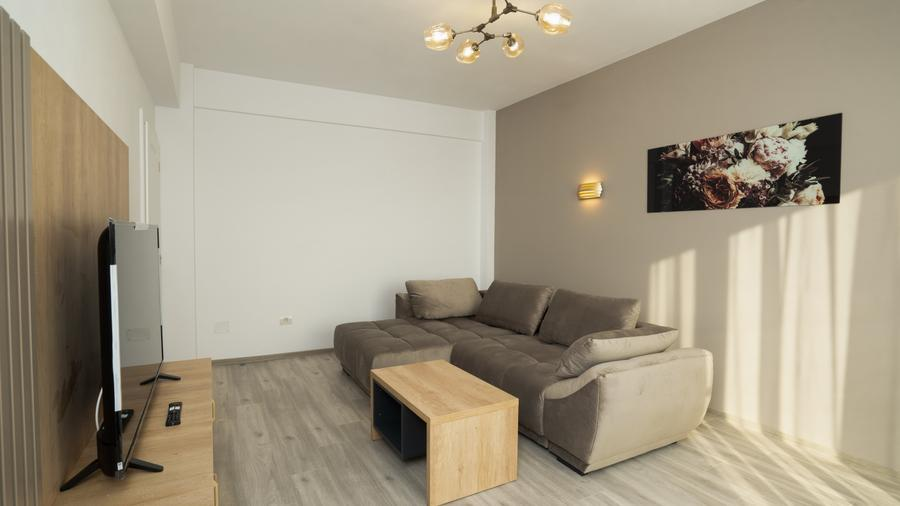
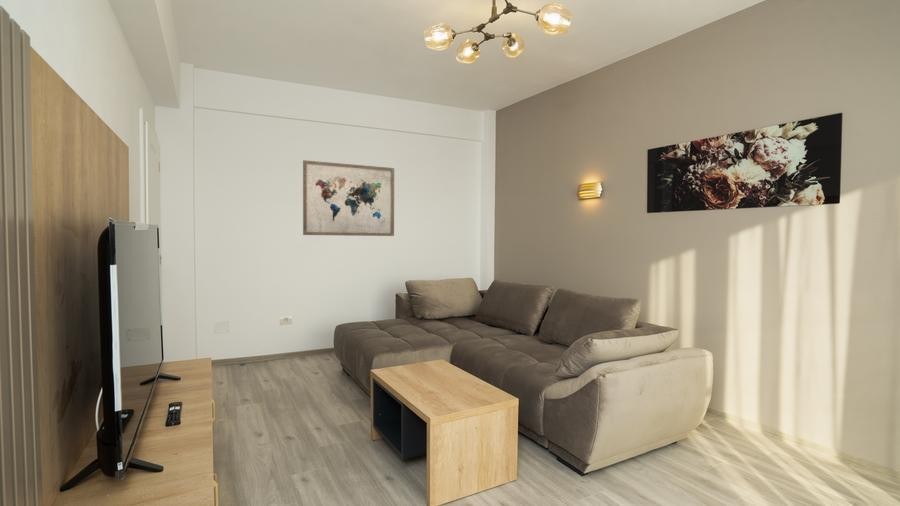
+ wall art (350, 200)
